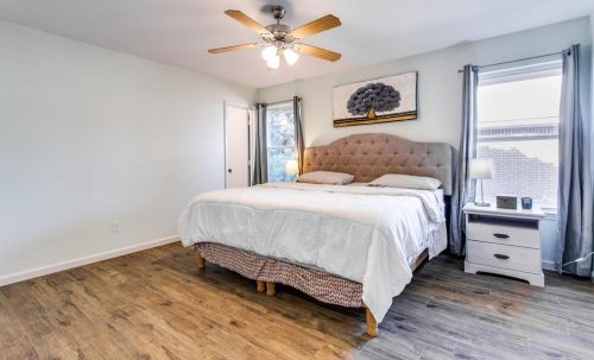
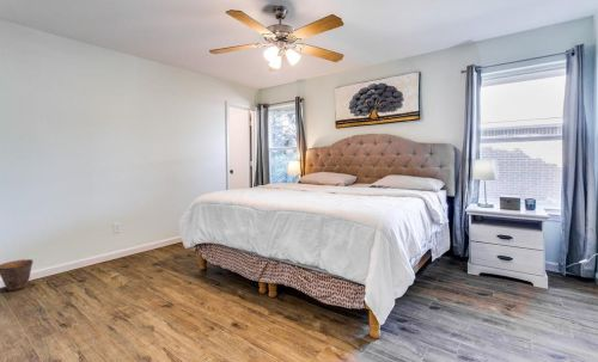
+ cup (16, 275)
